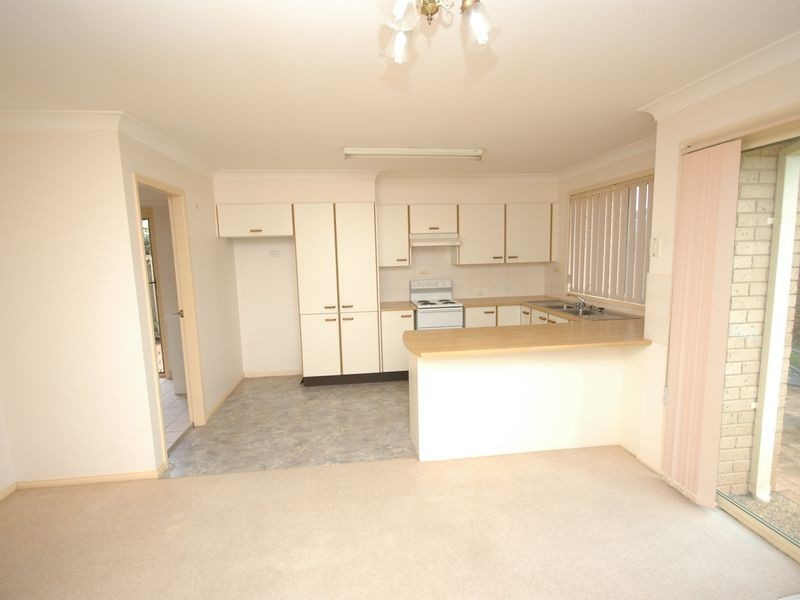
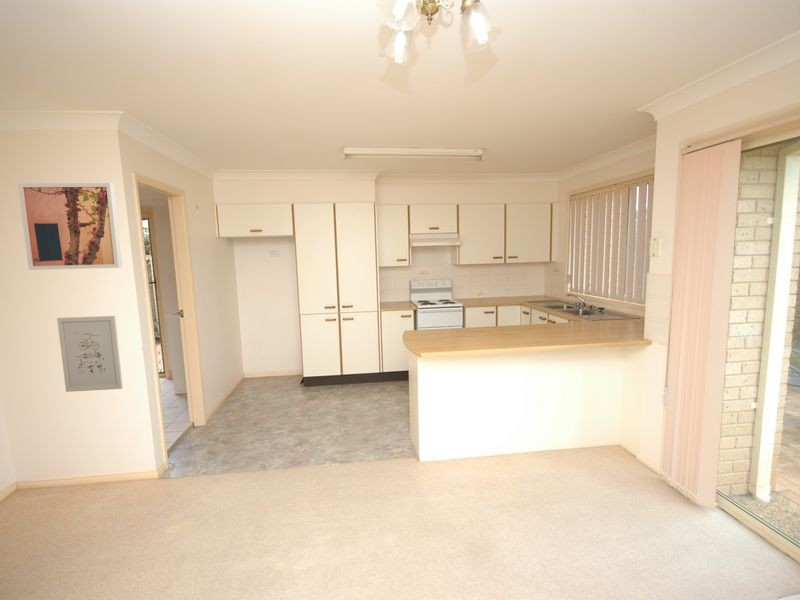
+ wall art (71, 226)
+ wall art (90, 353)
